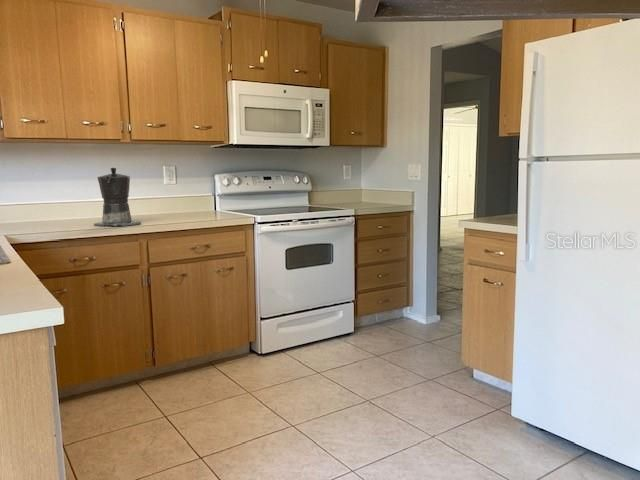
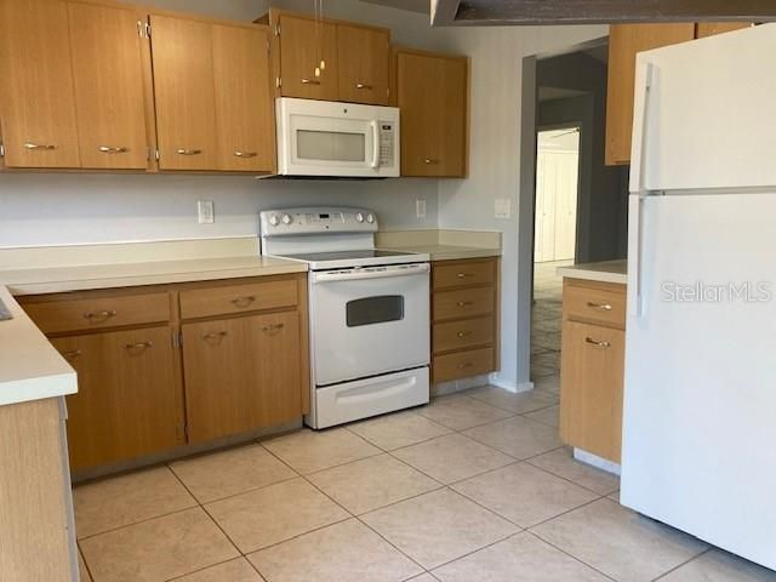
- coffee maker (115, 196)
